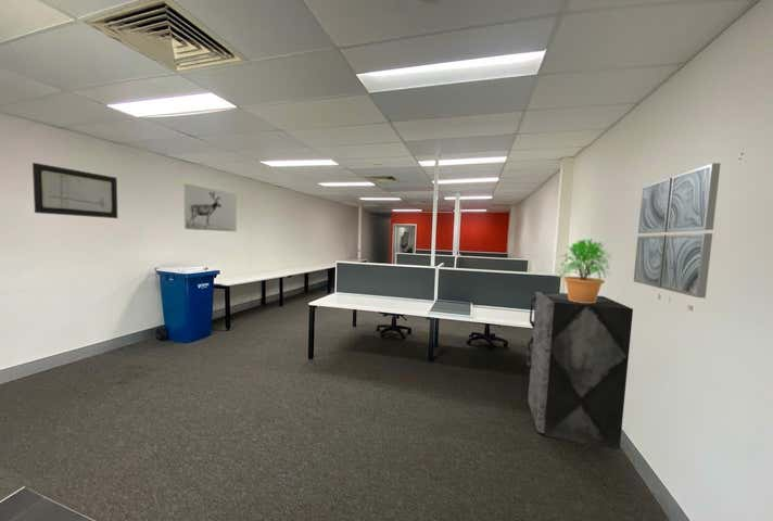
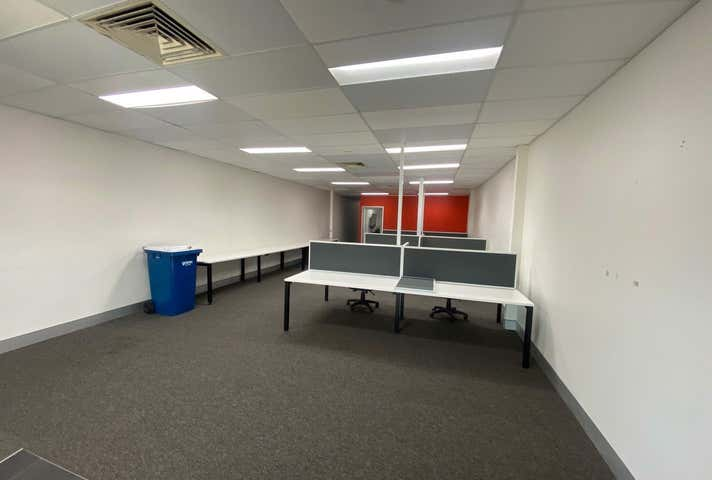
- storage cabinet (569, 360)
- wall art (79, 193)
- wall art (212, 209)
- wall art (668, 234)
- potted plant (583, 268)
